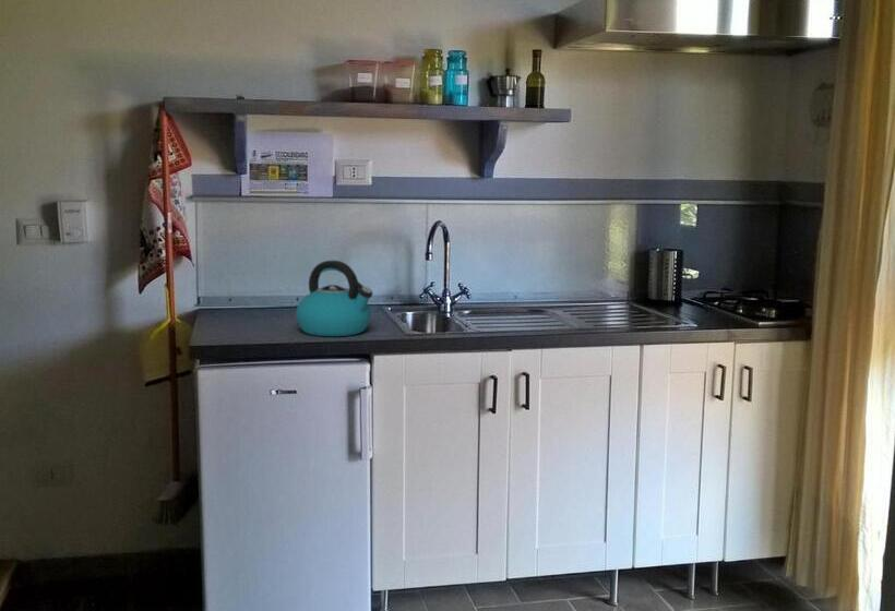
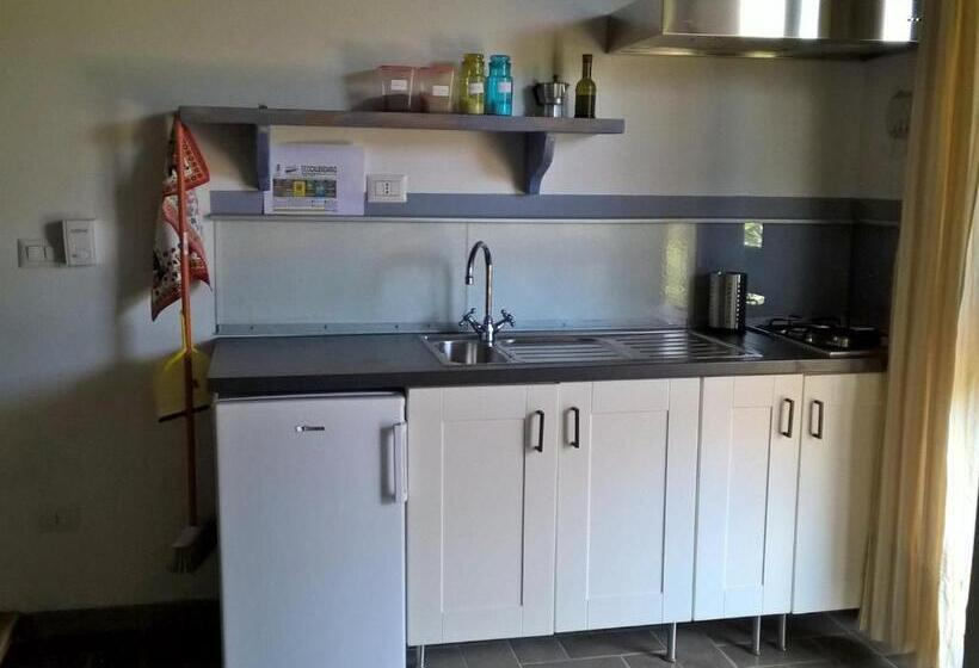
- kettle (337, 296)
